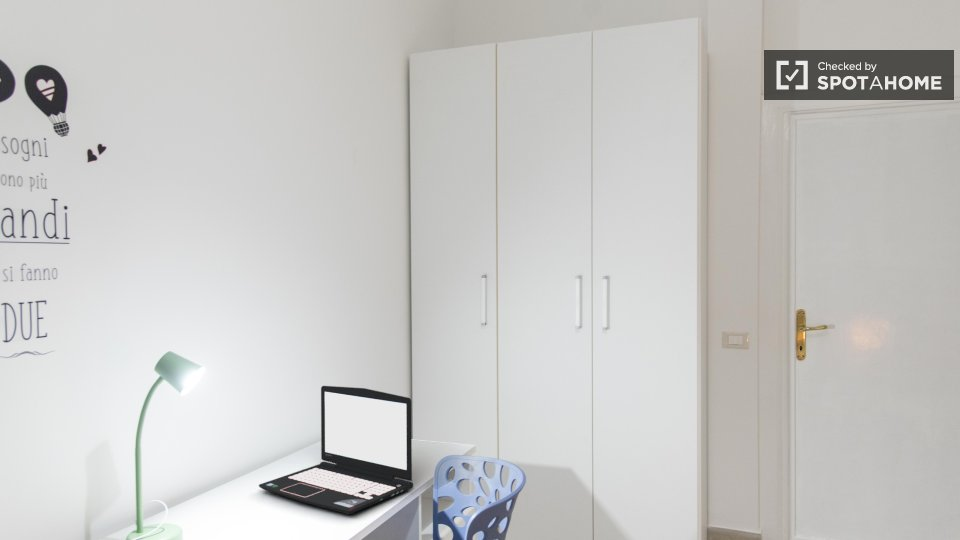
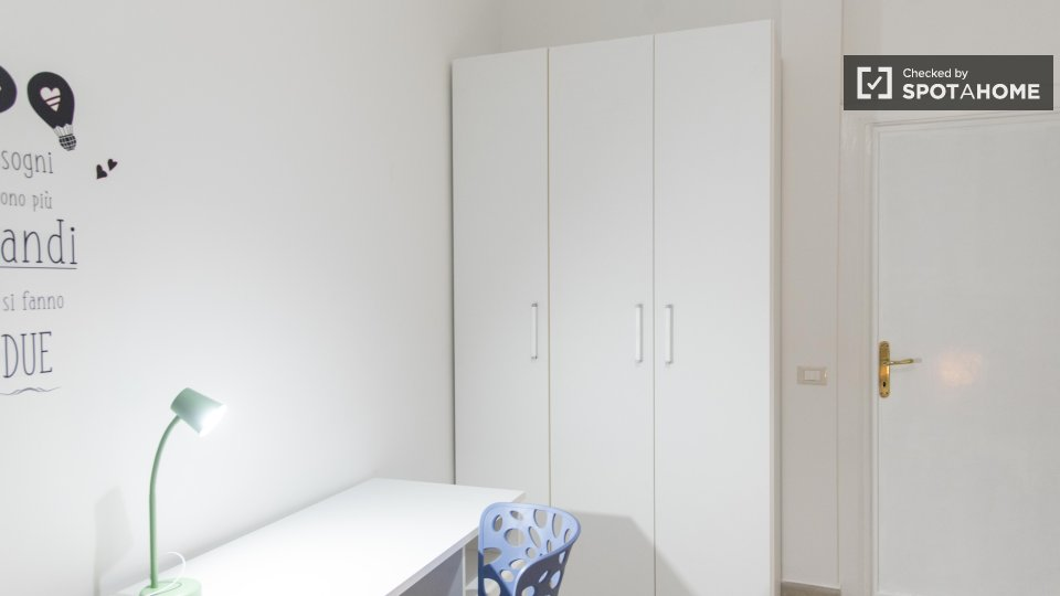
- laptop (334, 443)
